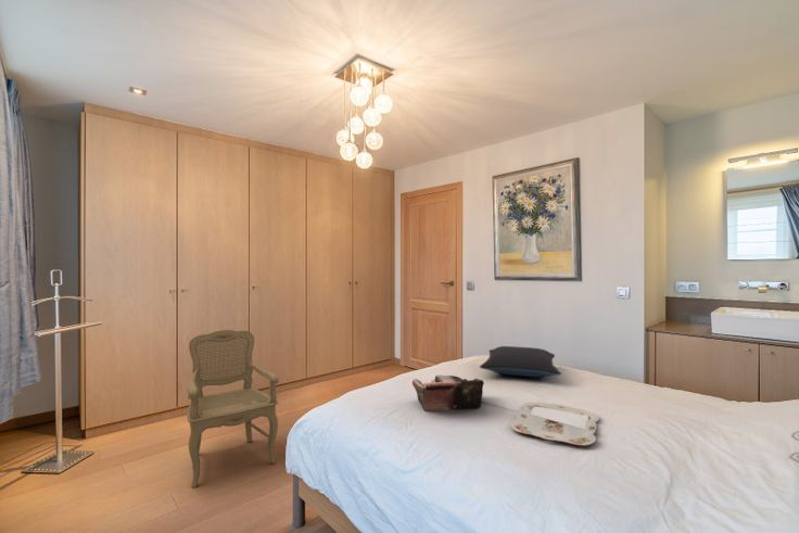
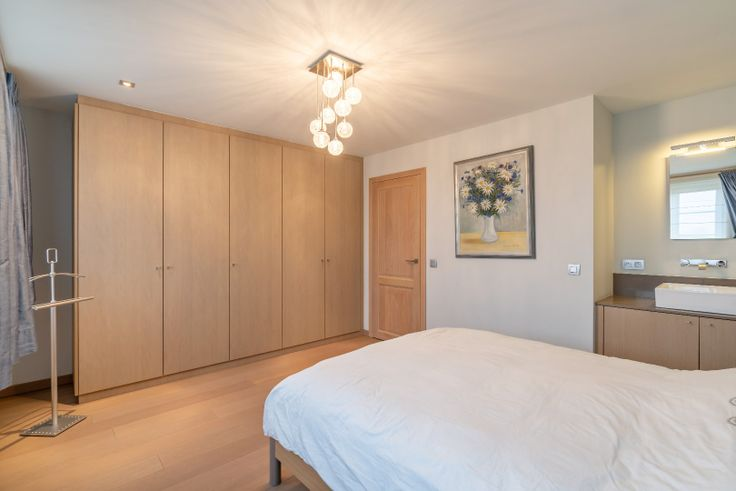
- tote bag (448, 389)
- serving tray (555, 421)
- armchair (229, 397)
- pillow (519, 360)
